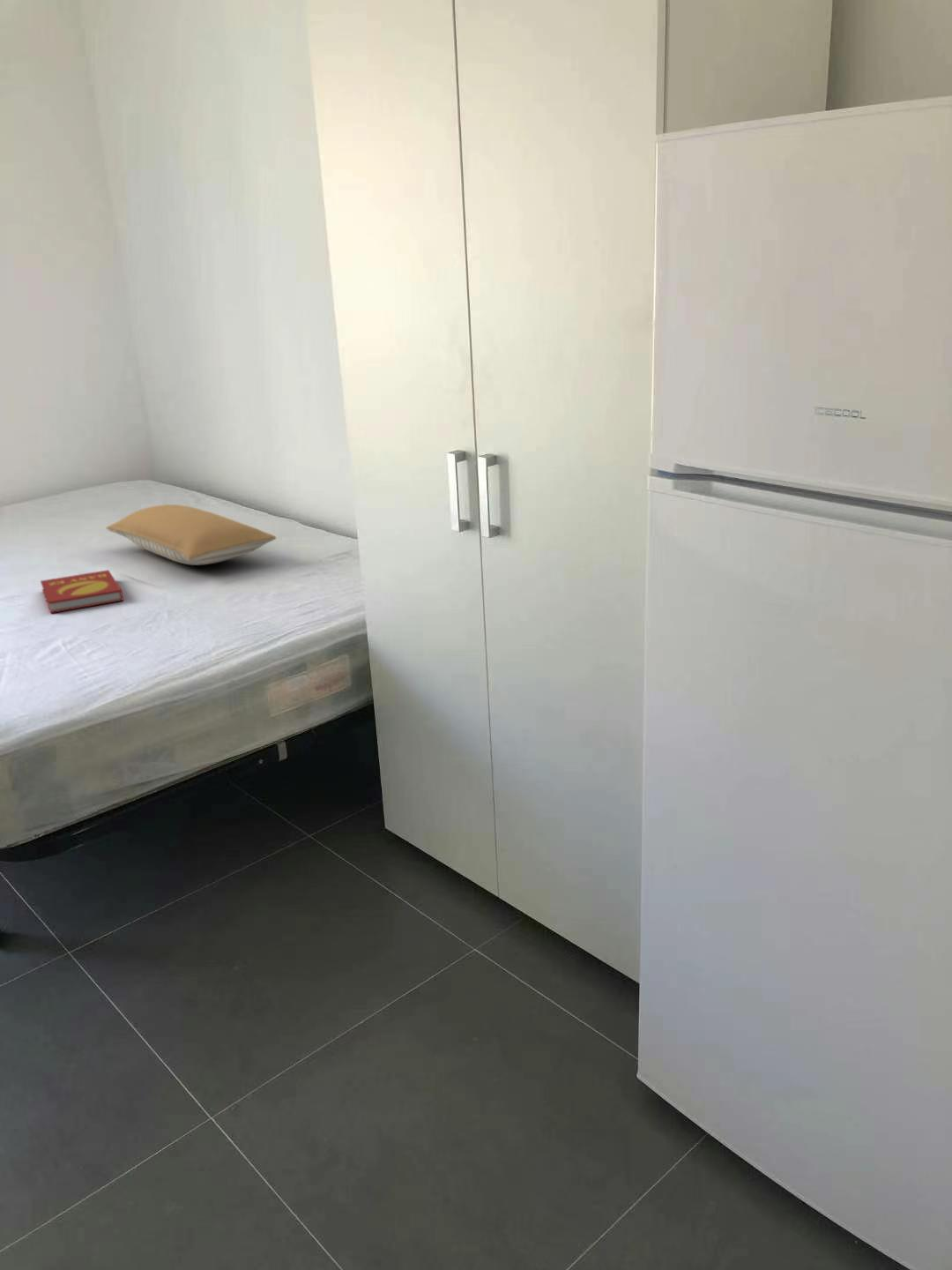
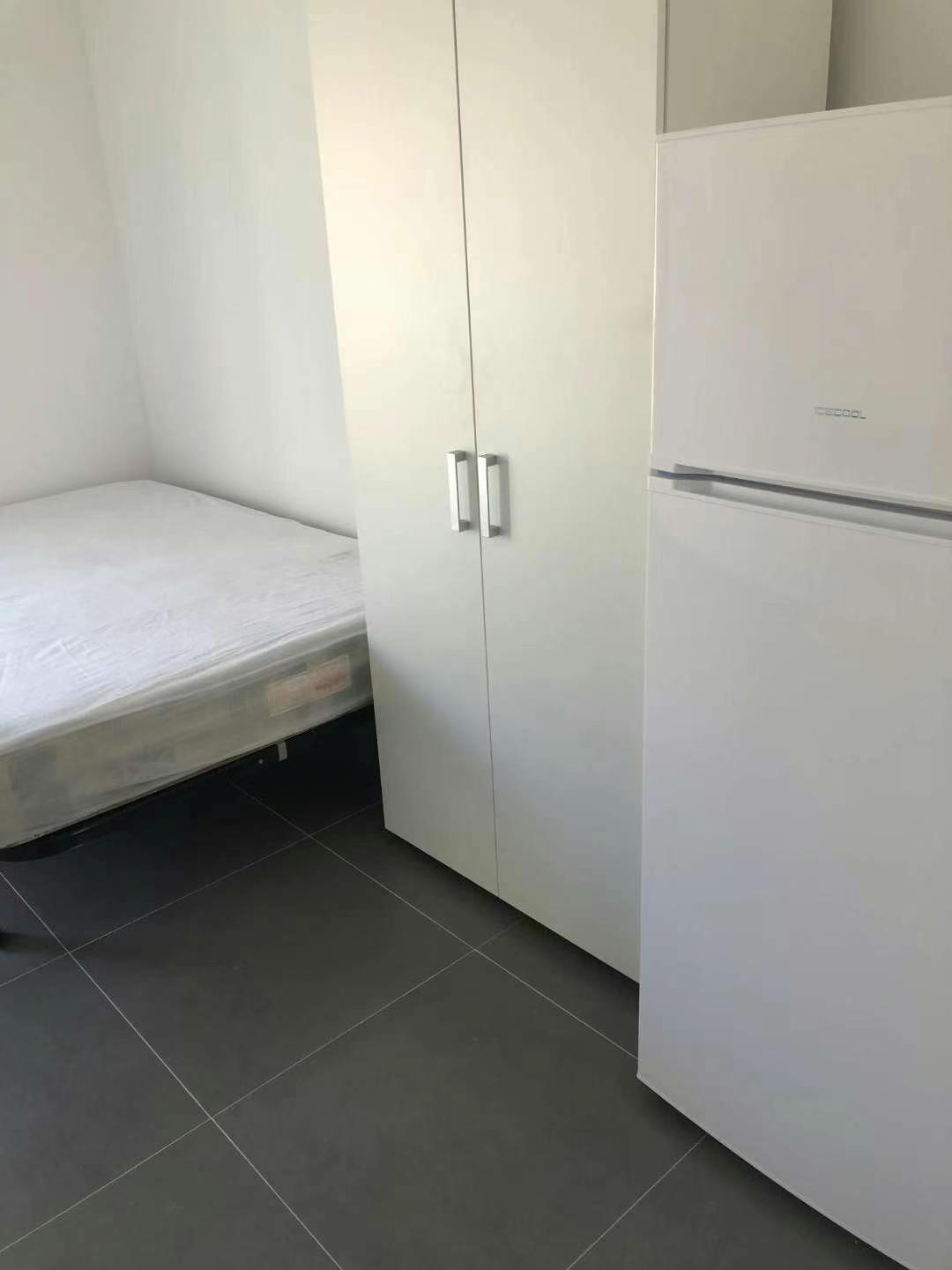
- book (80, 590)
- pillow (188, 533)
